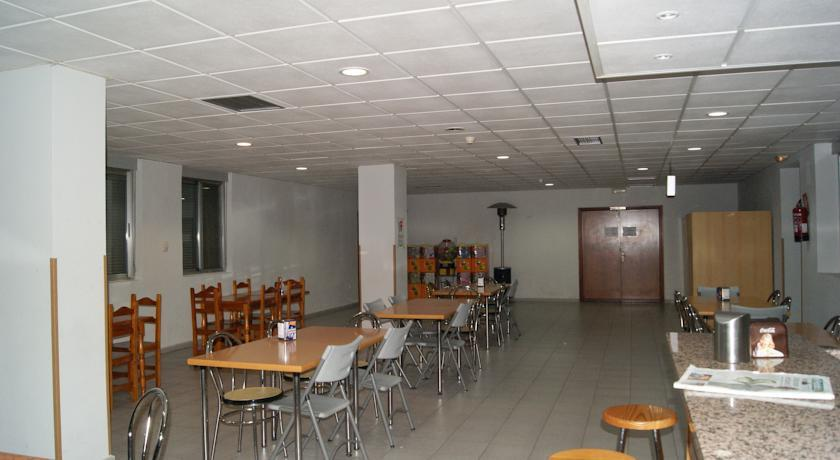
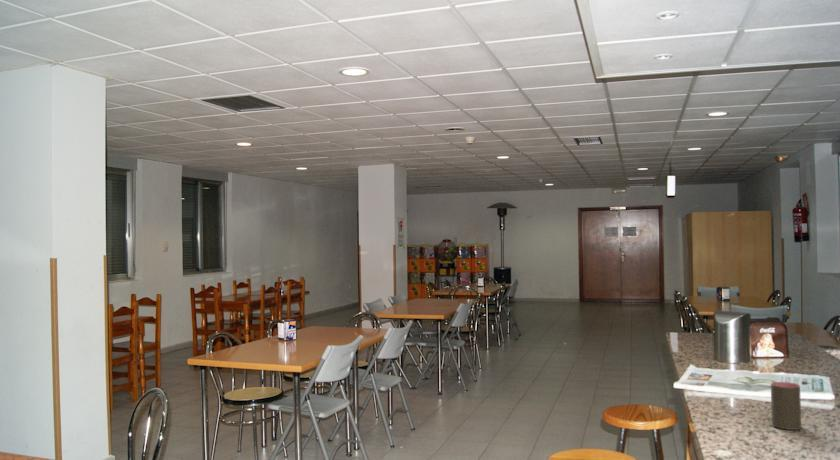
+ cup (785, 405)
